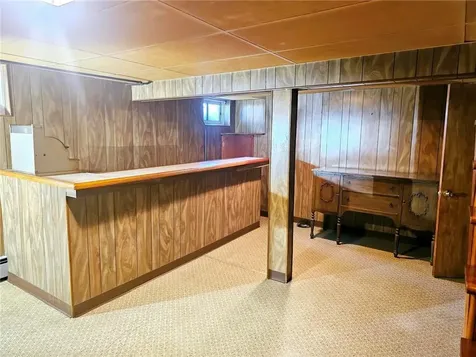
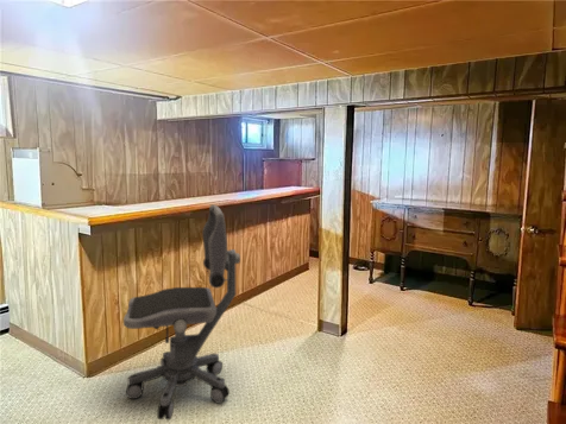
+ office chair (183, 300)
